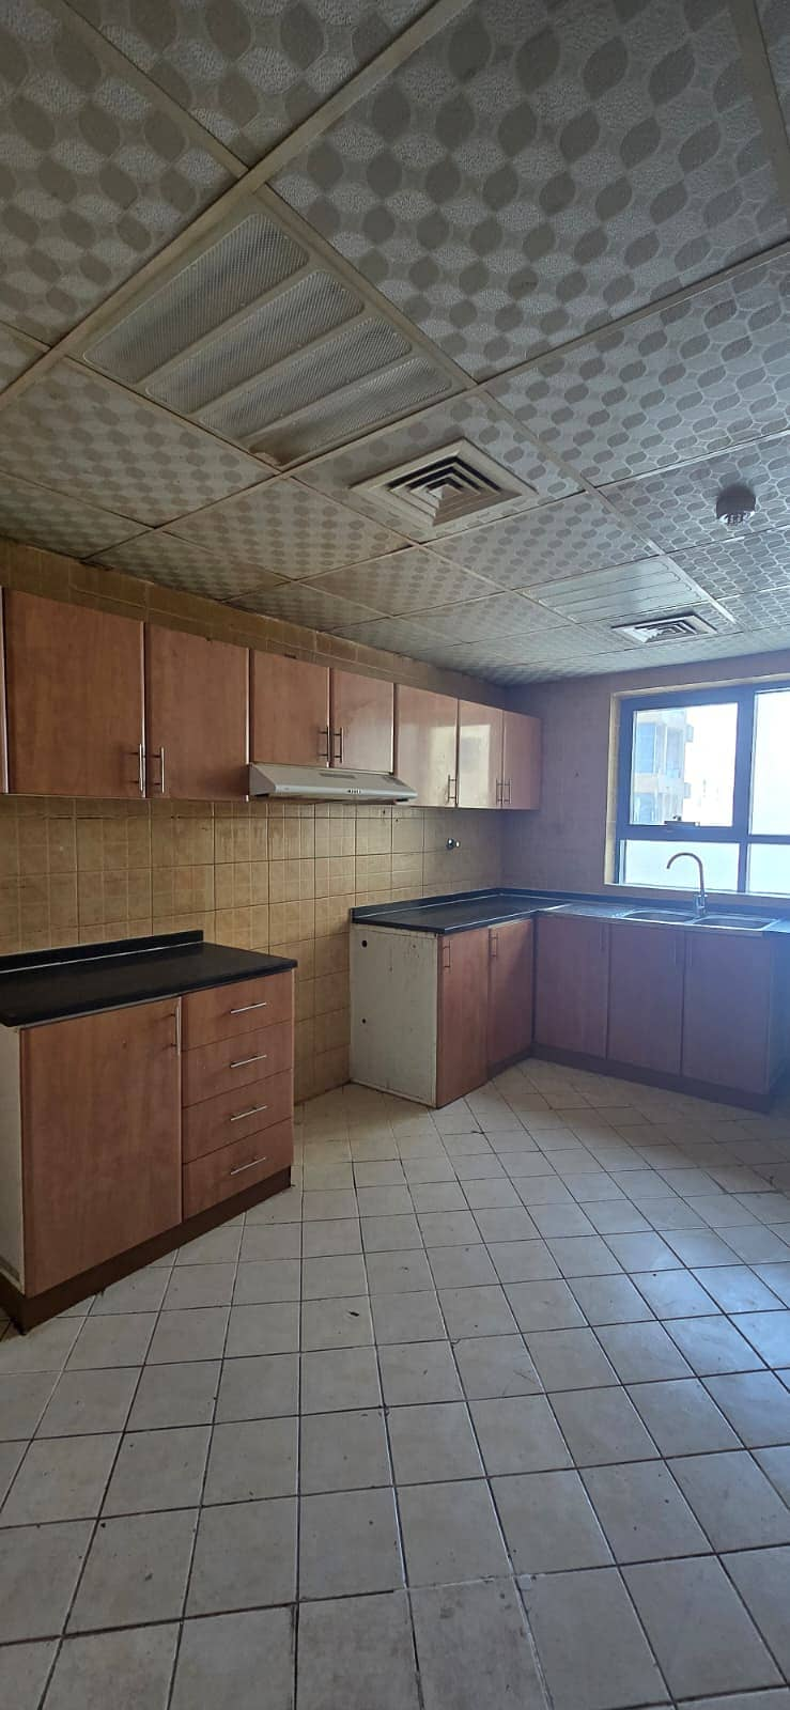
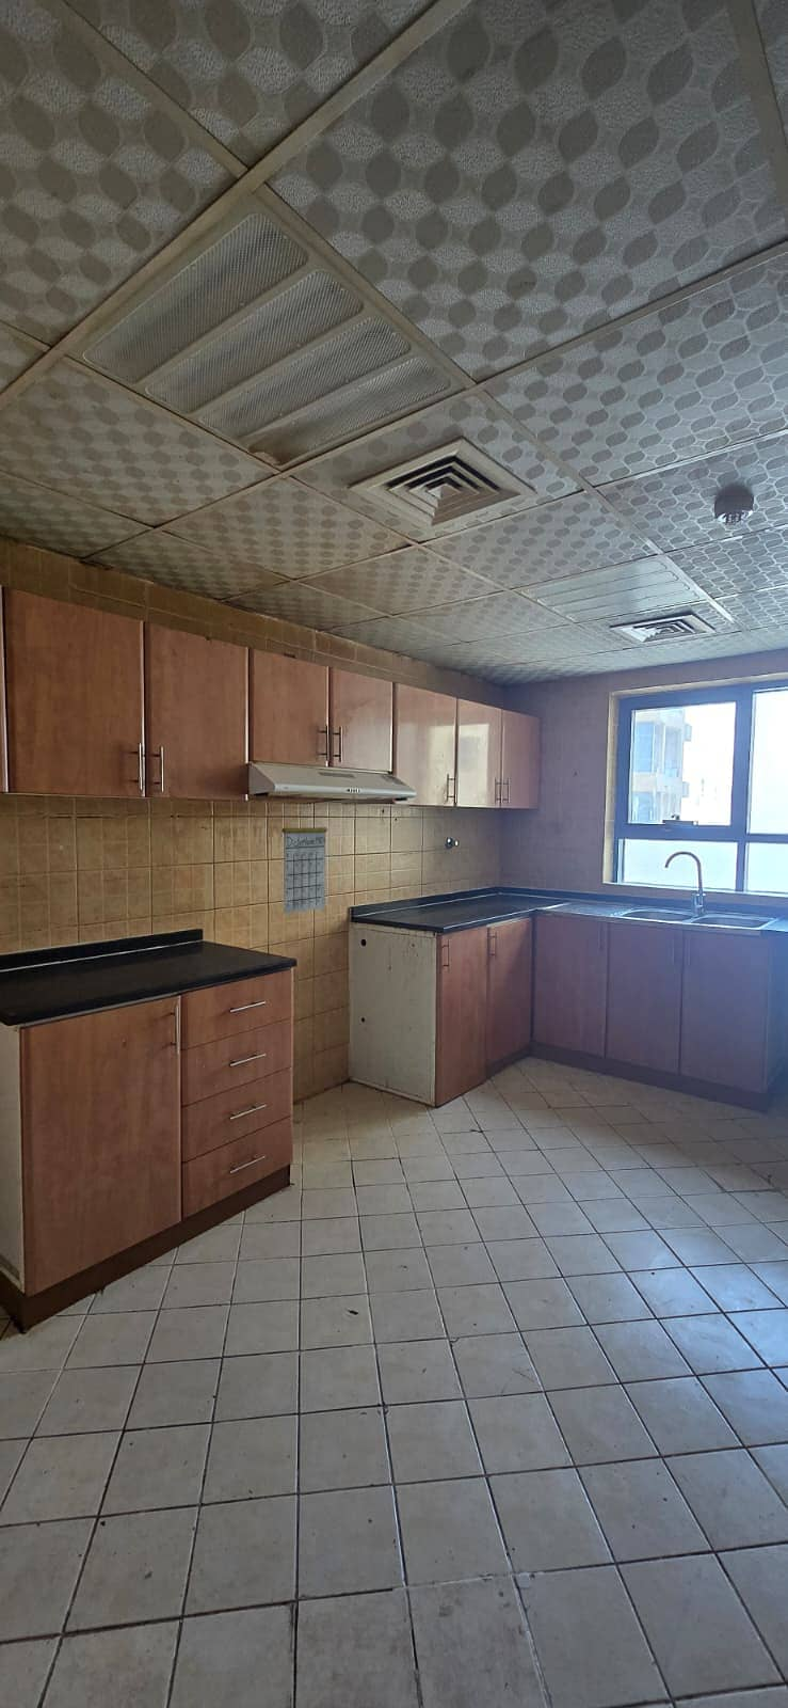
+ calendar (305, 859)
